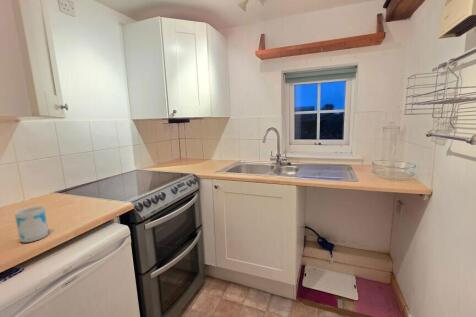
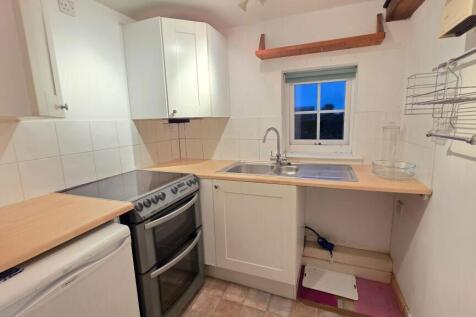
- mug (34, 221)
